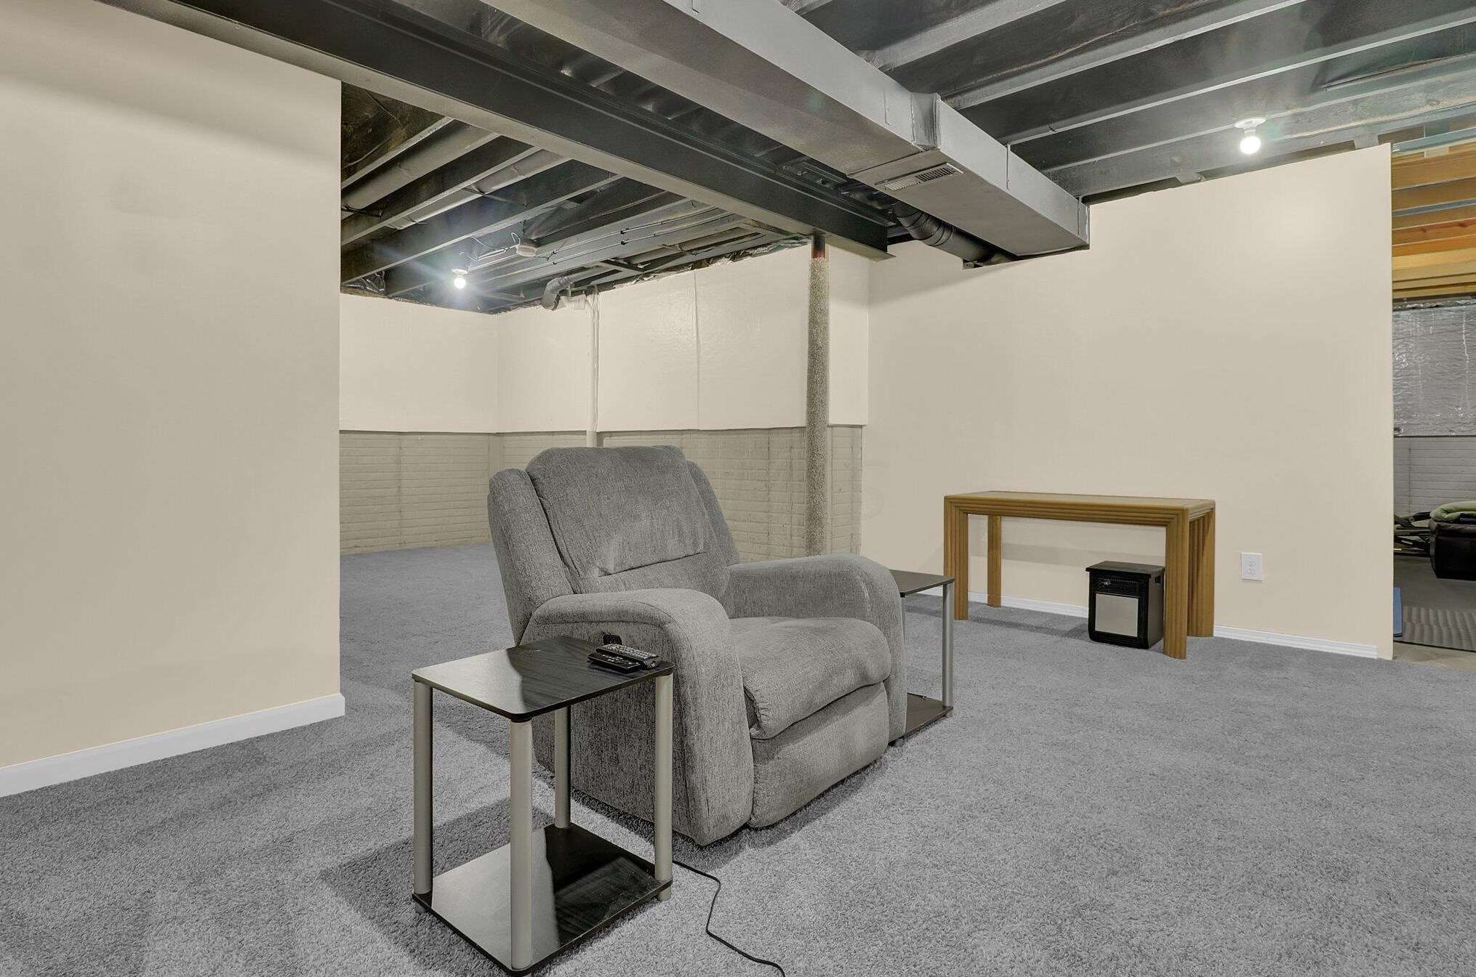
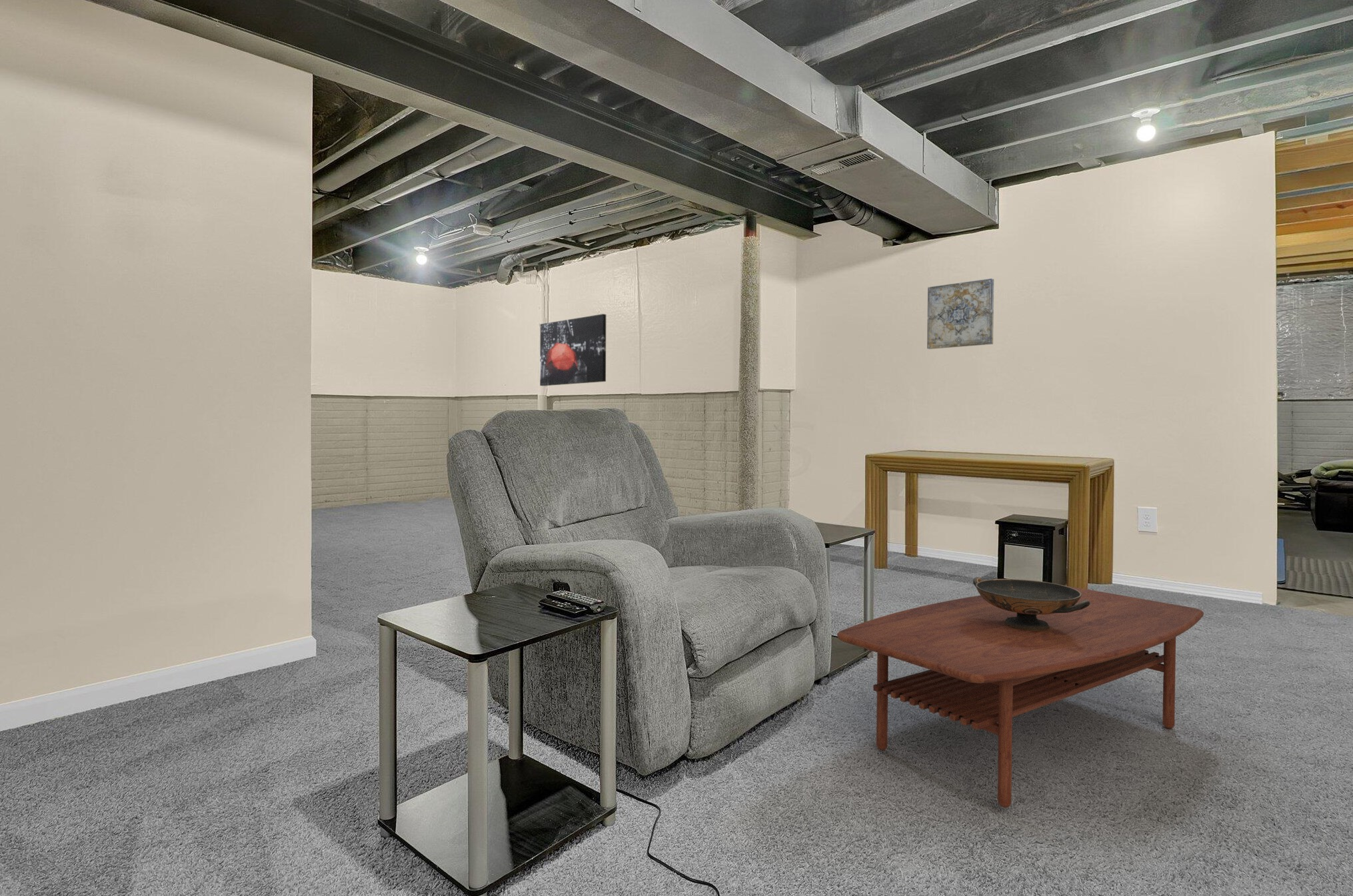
+ wall art (959, 314)
+ wall art (571, 351)
+ coffee table (1031, 679)
+ decorative bowl (1026, 606)
